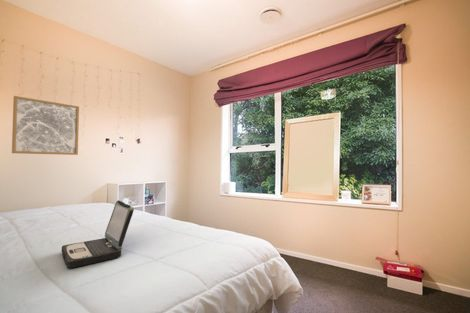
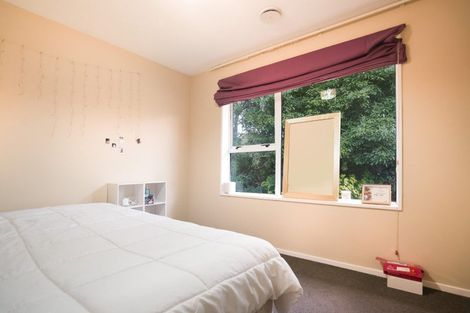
- wall art (48, 127)
- laptop (105, 232)
